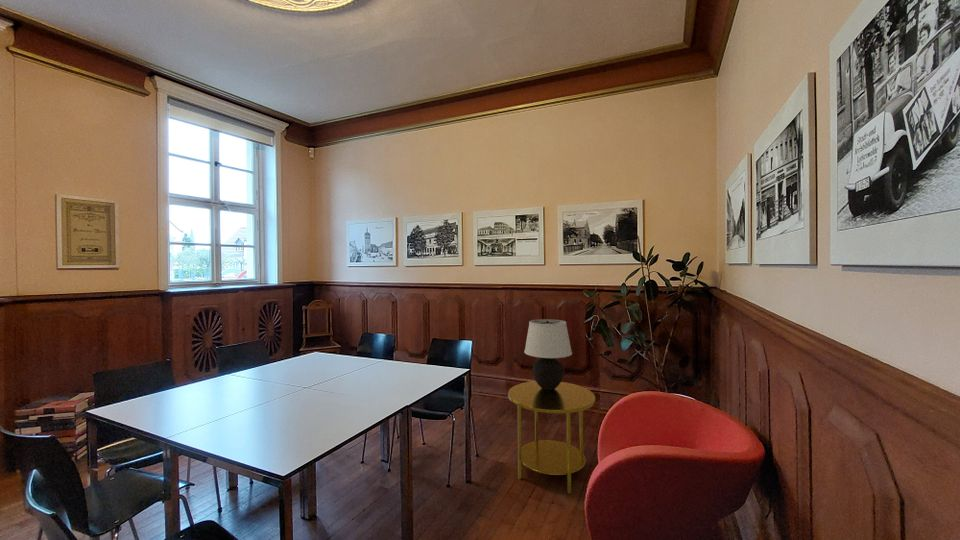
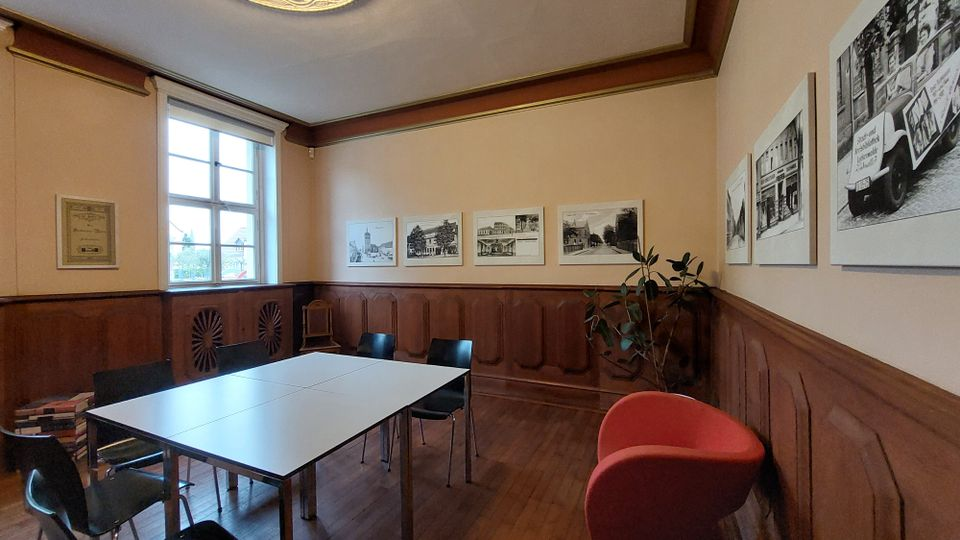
- side table (551, 440)
- table lamp (547, 354)
